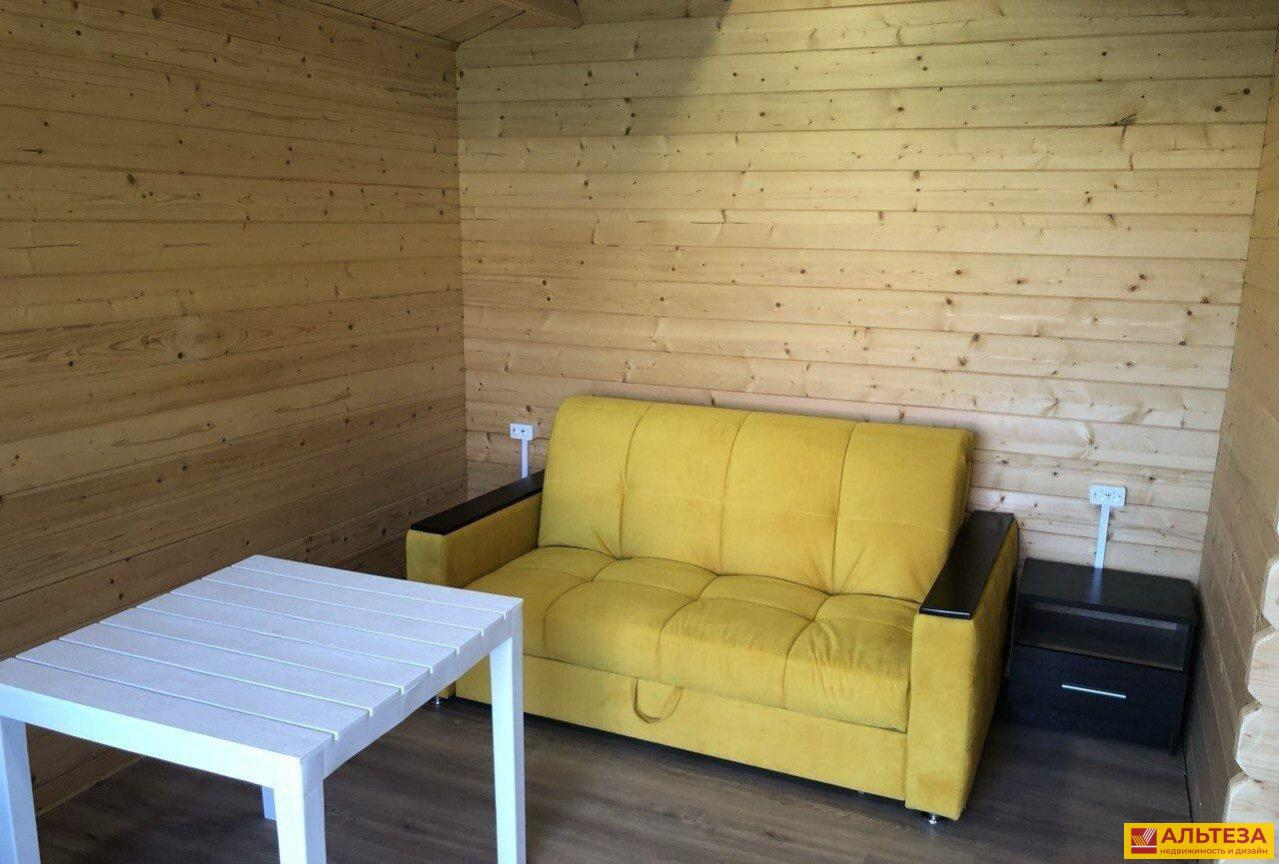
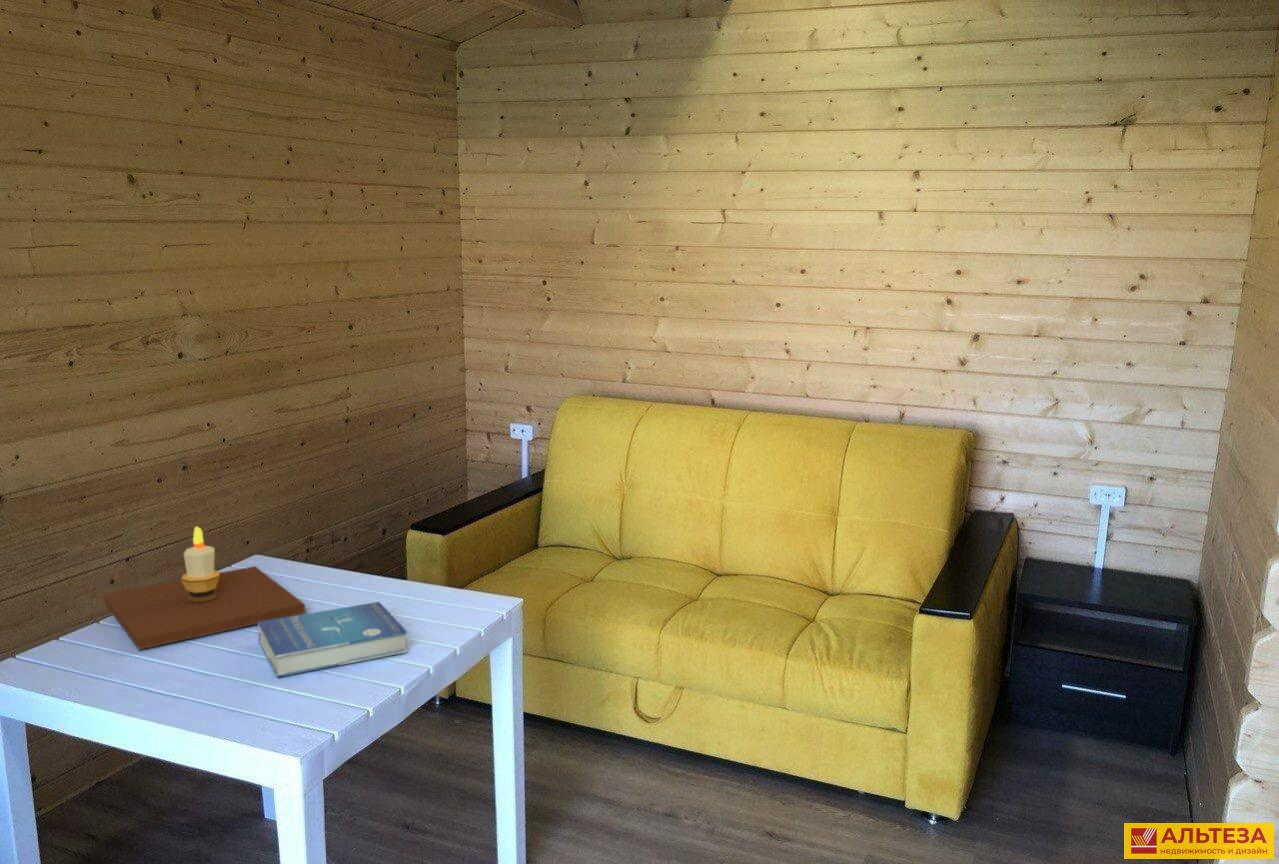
+ book (331, 636)
+ candle (200, 567)
